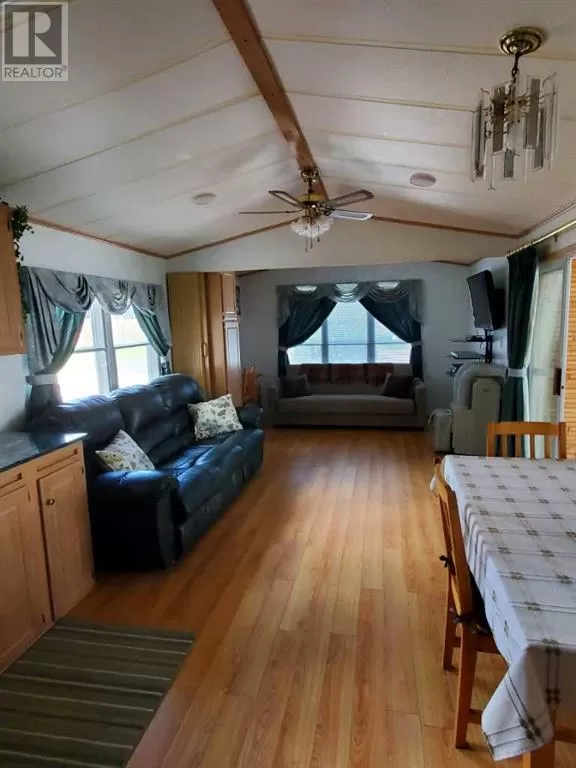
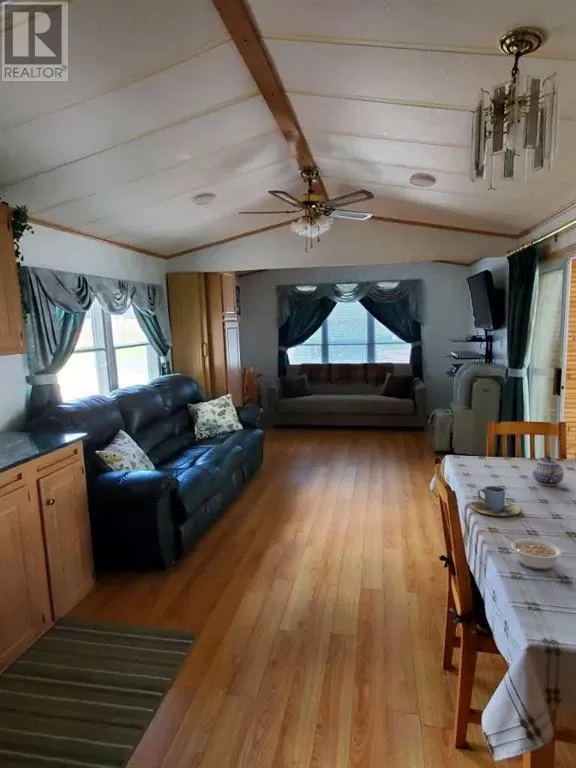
+ cup (494, 498)
+ teapot (547, 470)
+ legume (533, 553)
